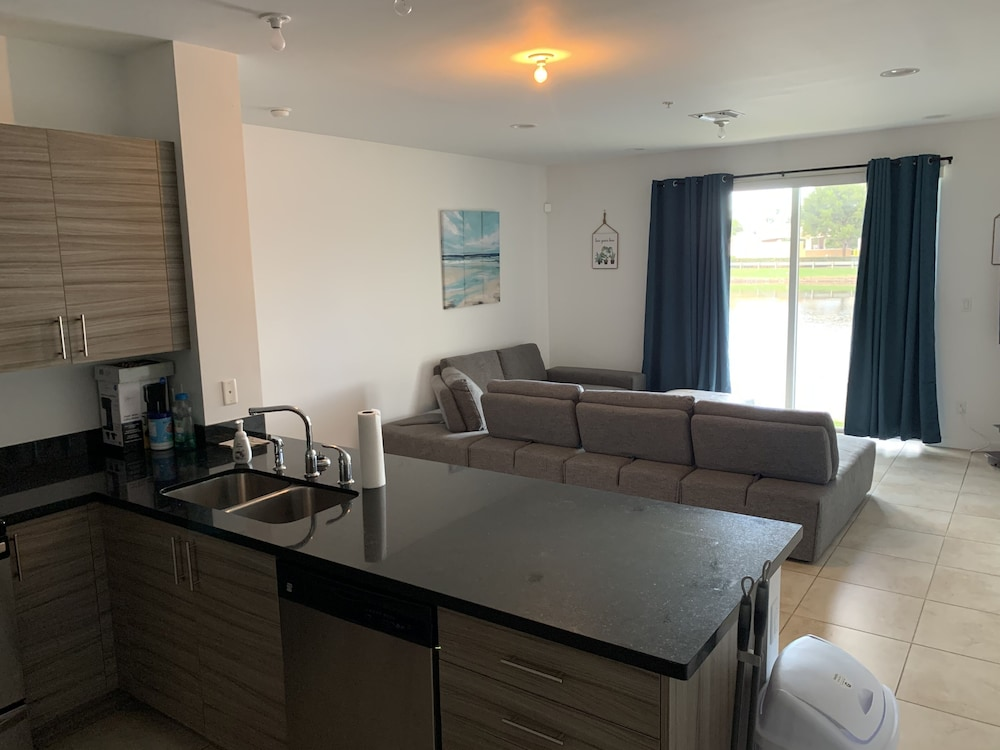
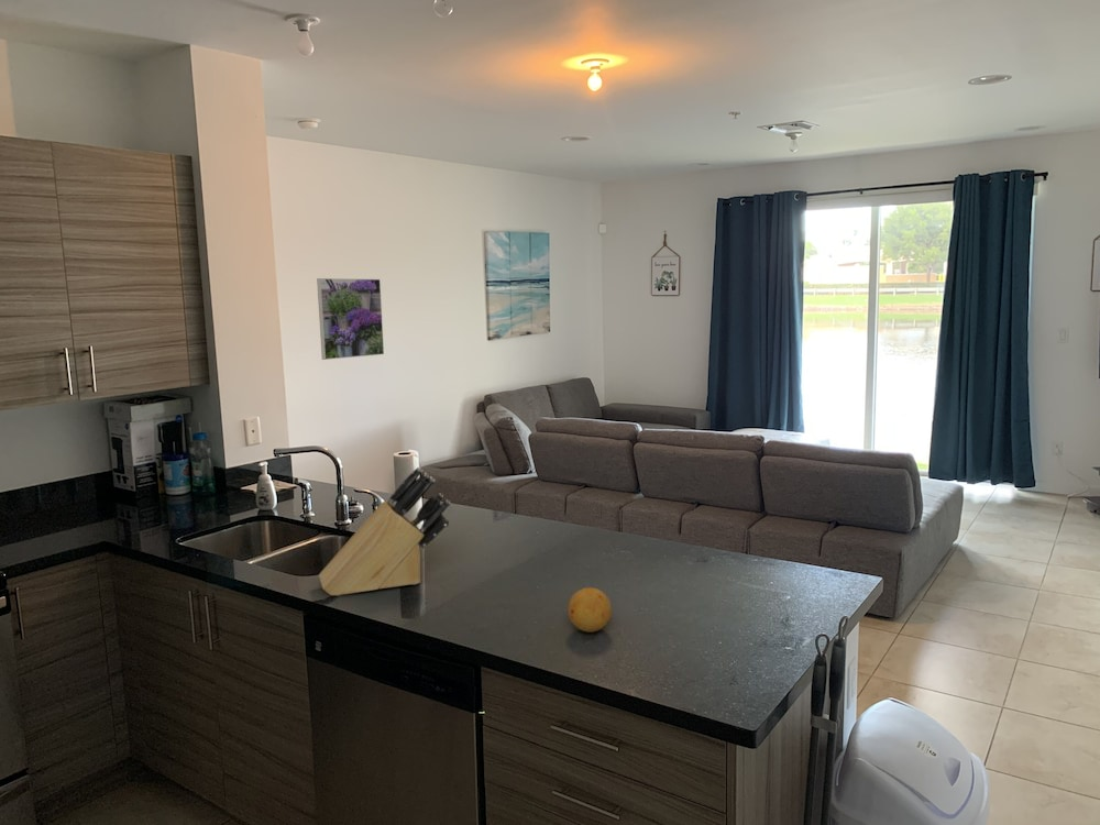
+ knife block (384, 528)
+ fruit (590, 609)
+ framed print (351, 318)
